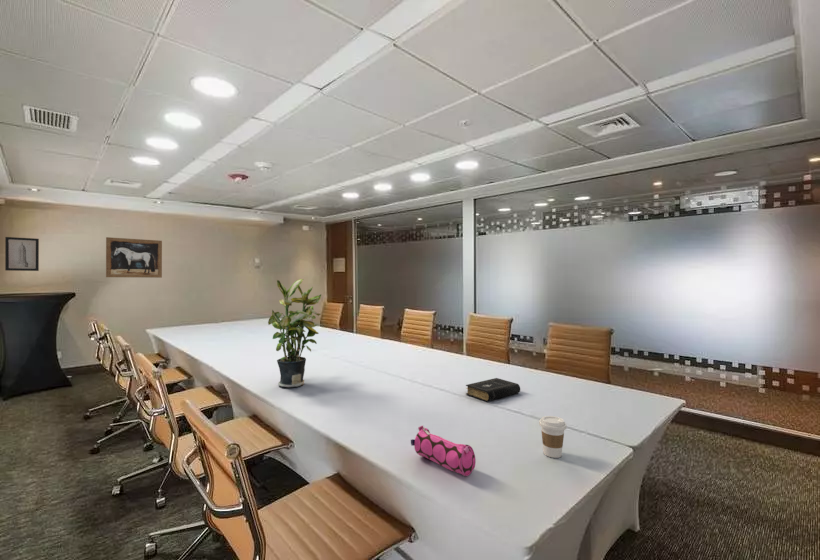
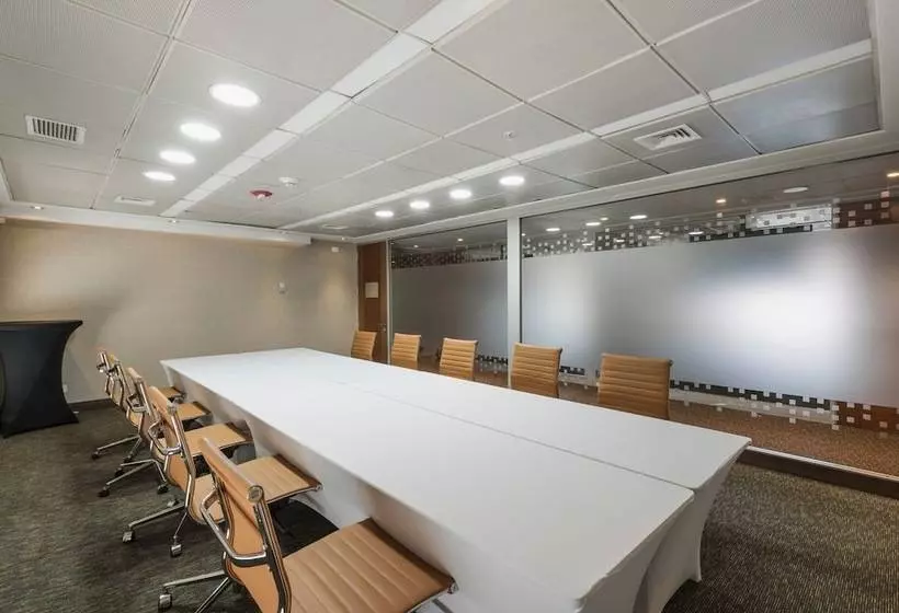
- book (490, 388)
- wall art (22, 254)
- pencil case (443, 448)
- potted plant (296, 331)
- wall art (135, 258)
- coffee cup (552, 436)
